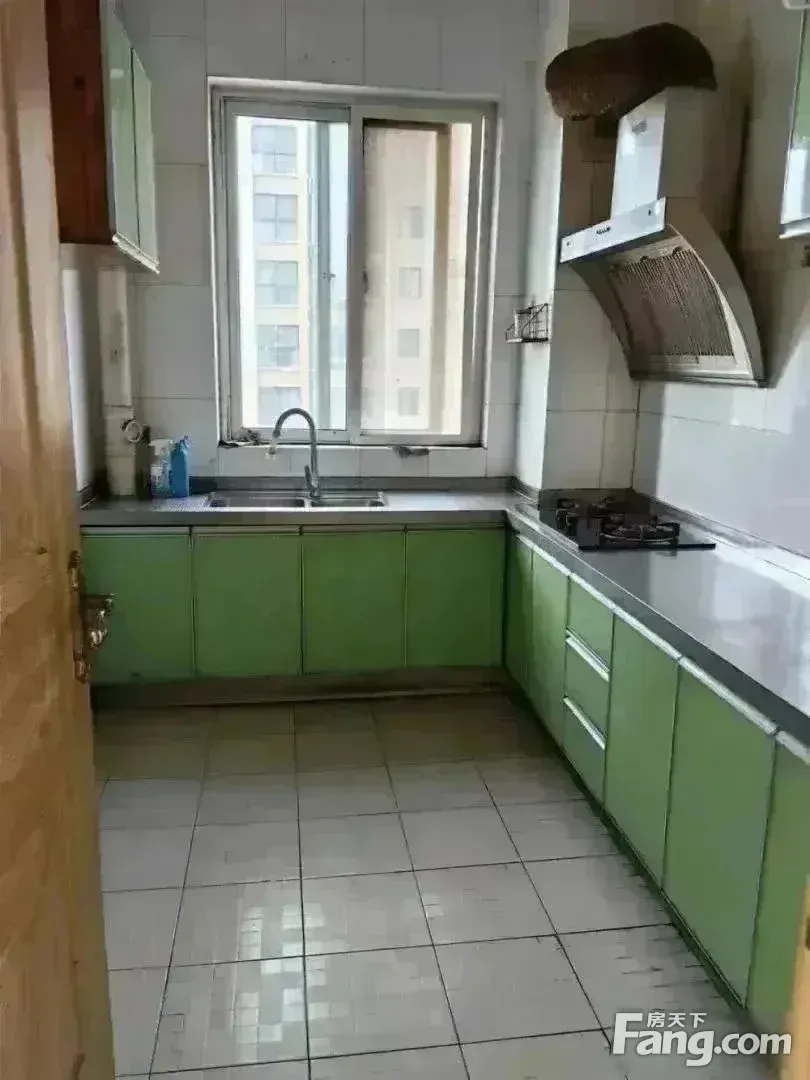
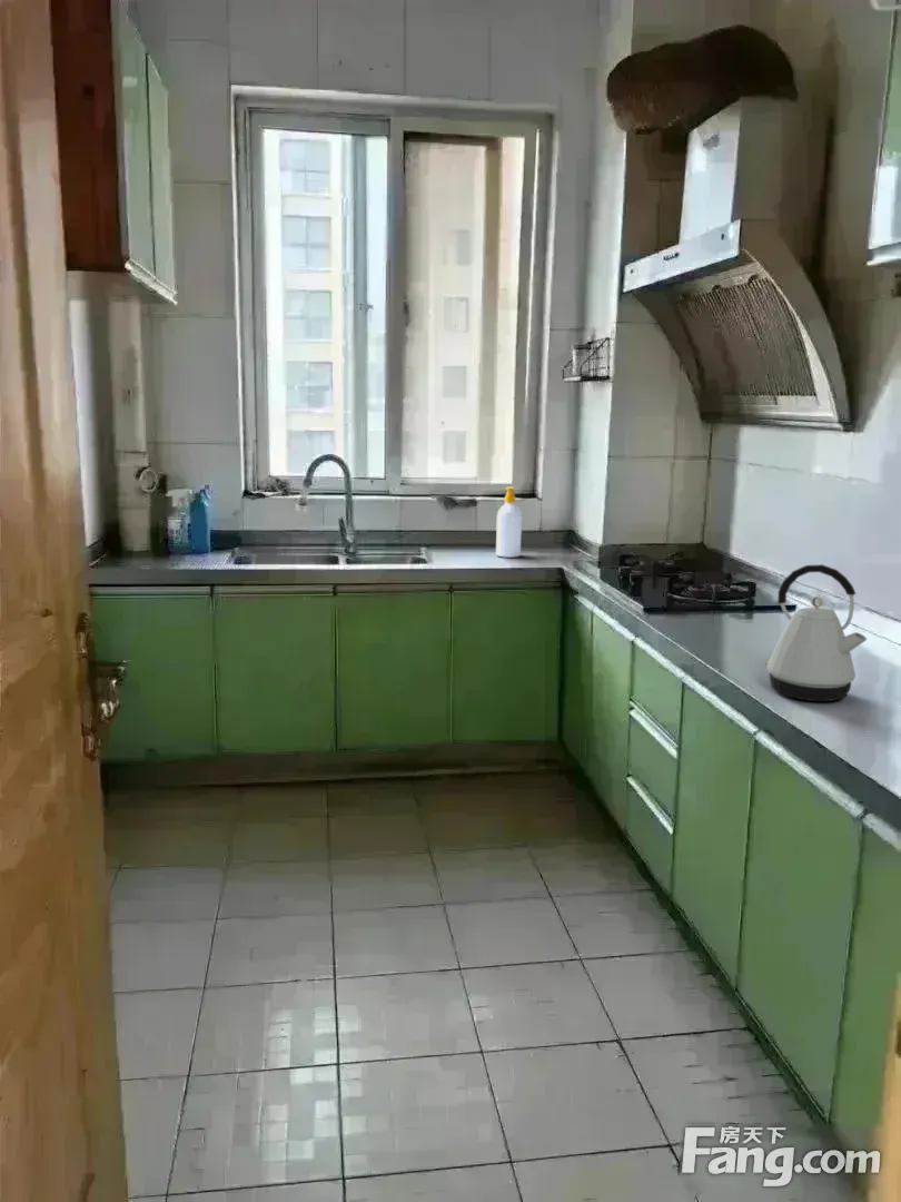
+ kettle (816, 630)
+ soap bottle (508, 521)
